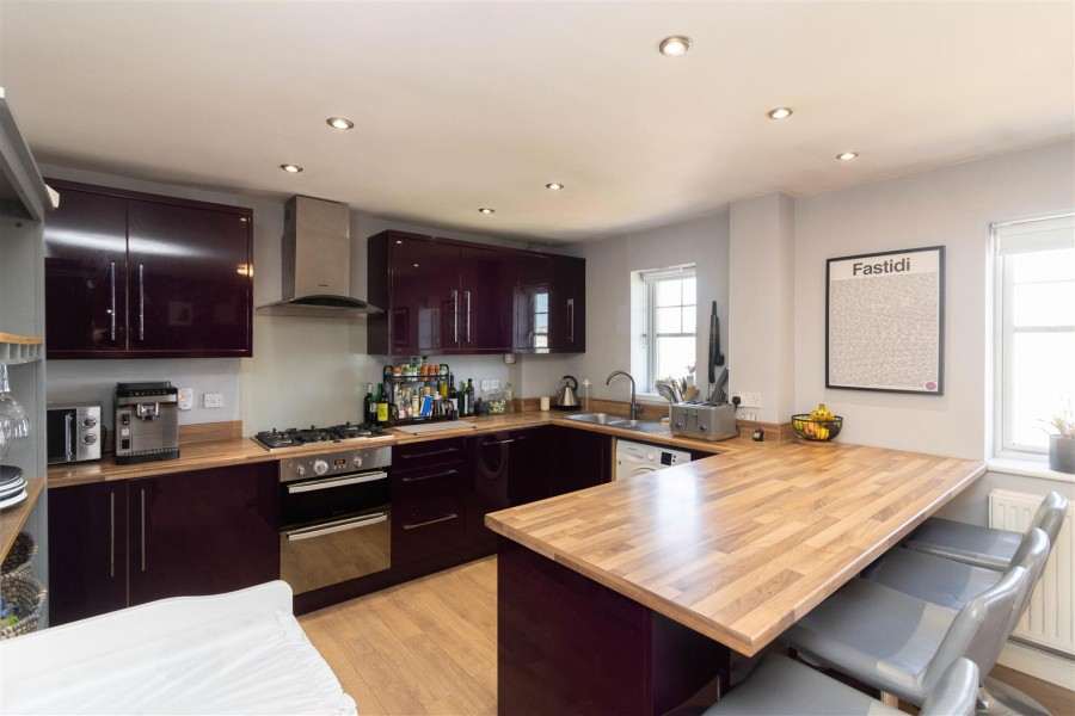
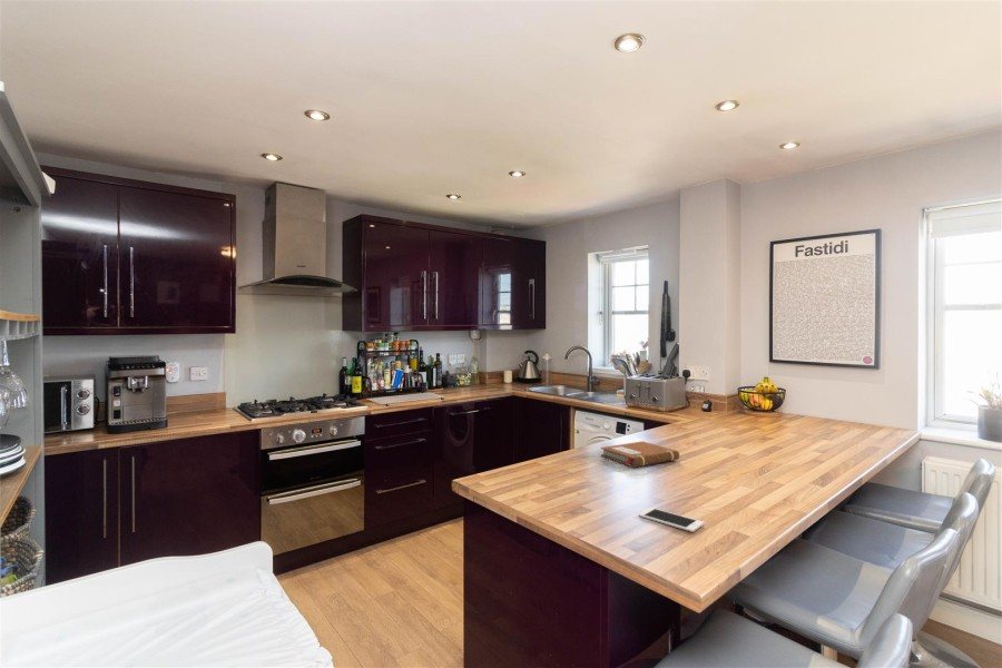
+ notebook (638, 453)
+ cell phone (670, 519)
